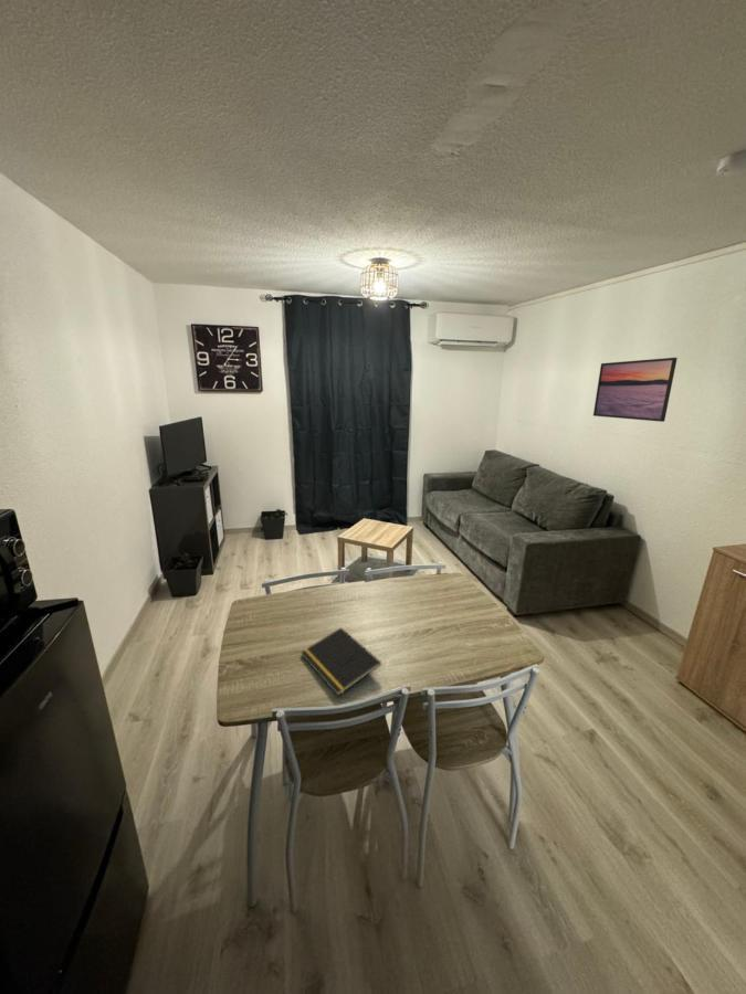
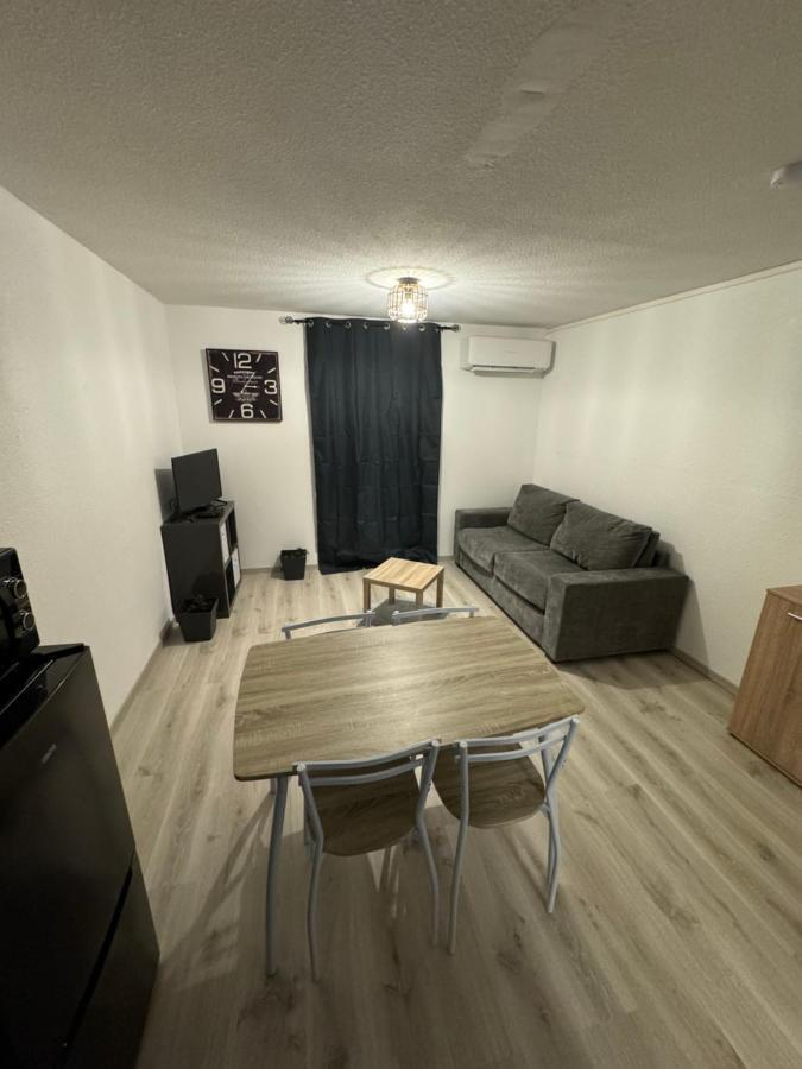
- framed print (630, 390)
- notepad (339, 658)
